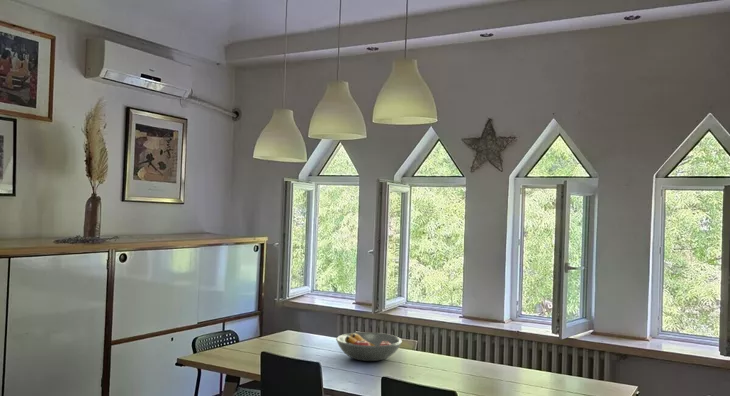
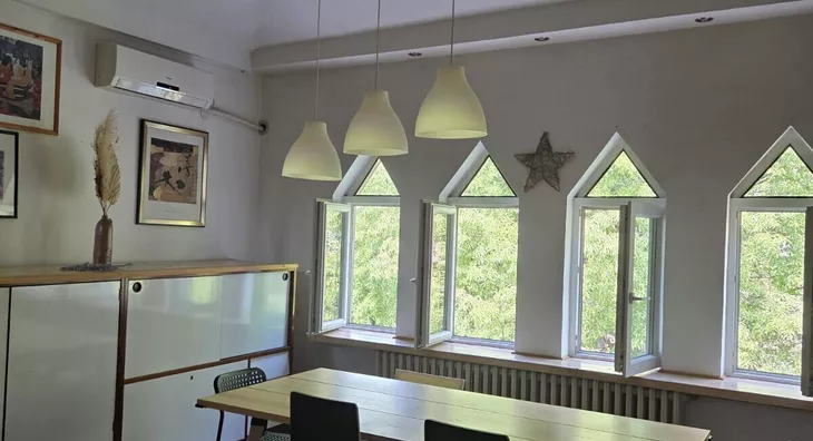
- fruit bowl (368, 345)
